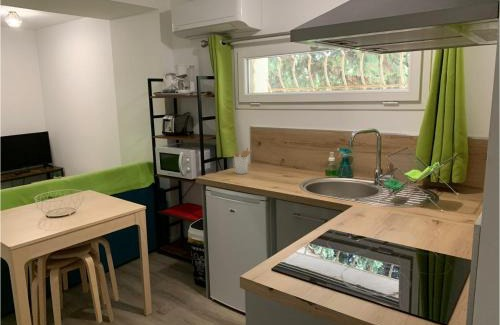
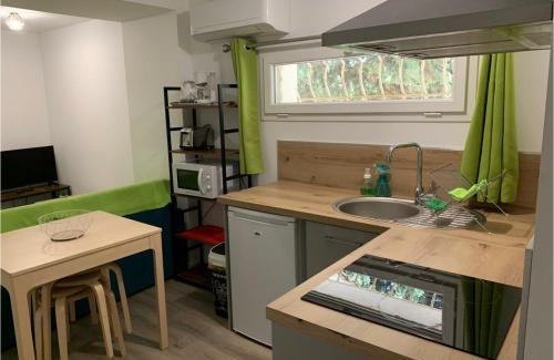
- utensil holder (243, 160)
